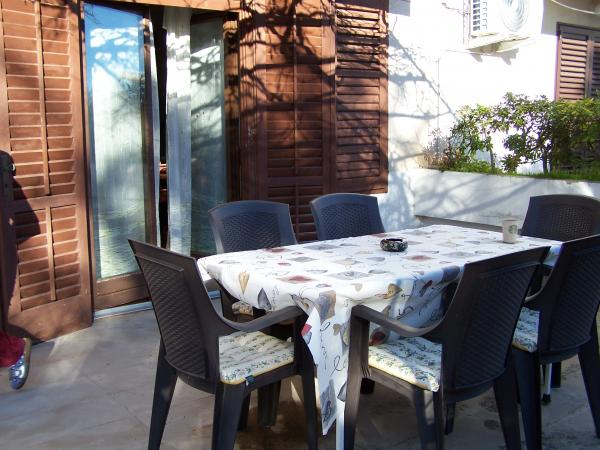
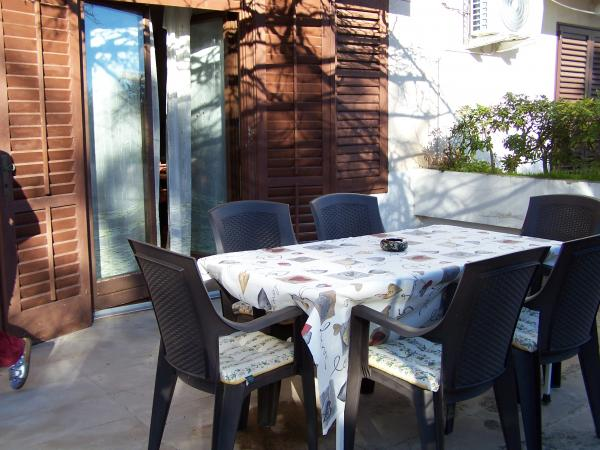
- dixie cup (509, 231)
